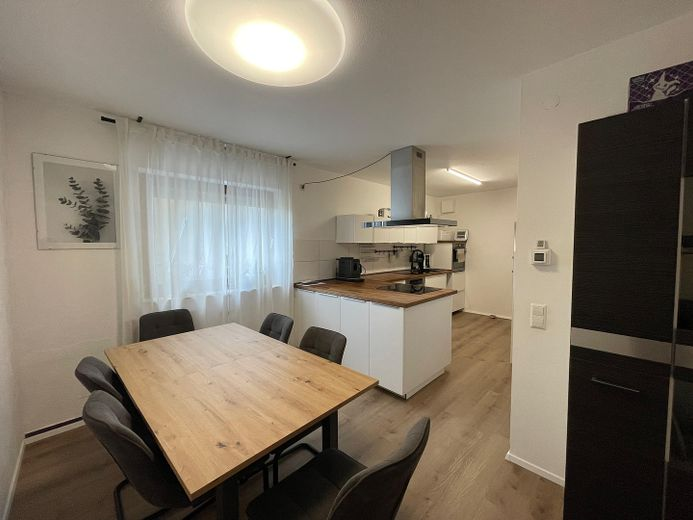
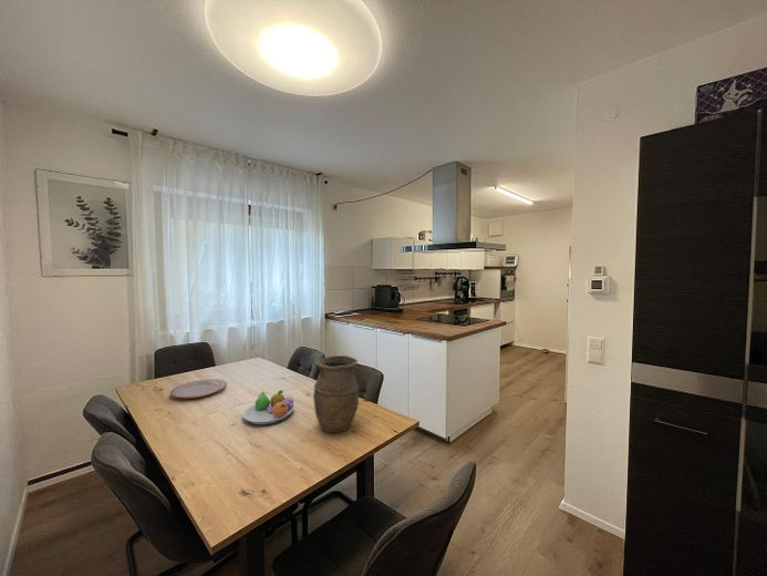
+ plate (199, 389)
+ vase (336, 393)
+ fruit bowl (269, 404)
